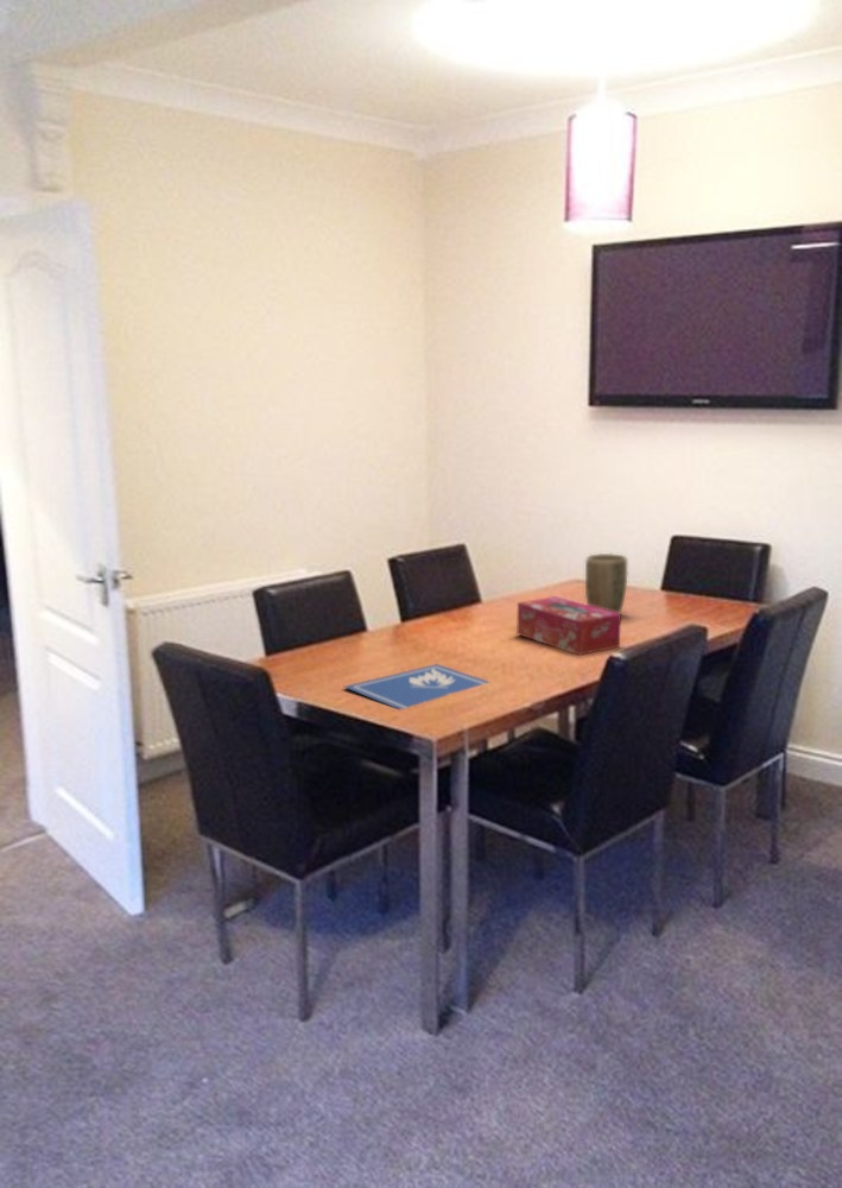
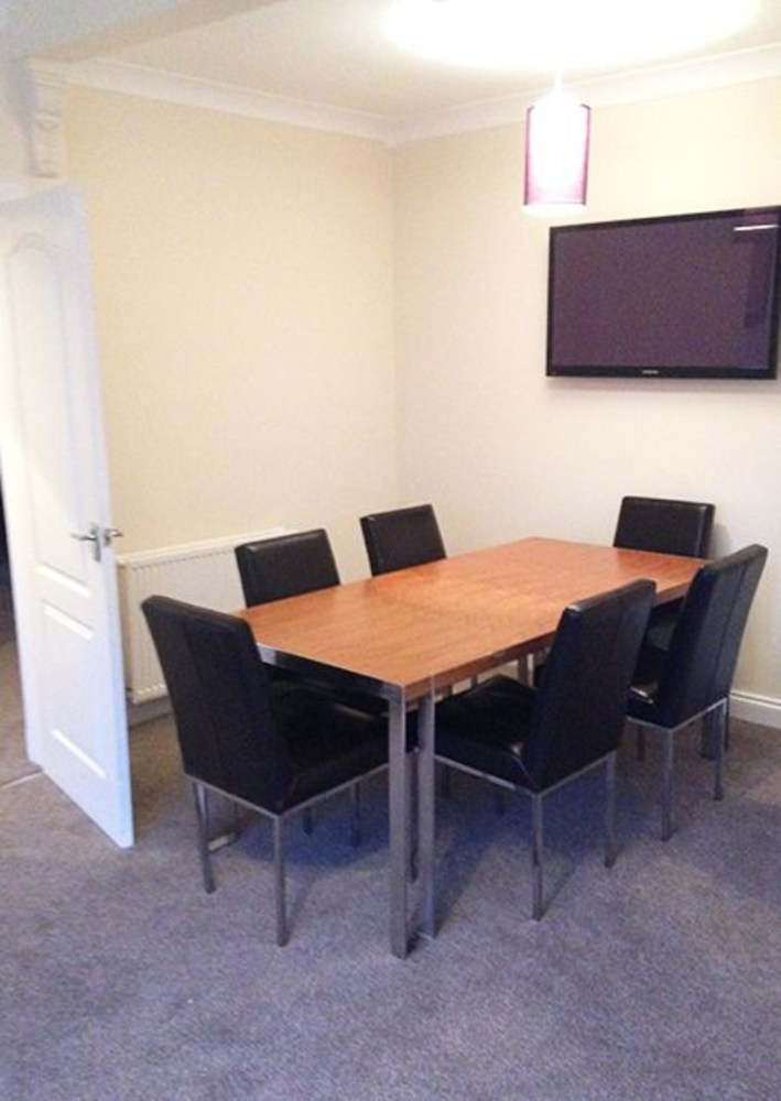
- tissue box (566, 624)
- plant pot (606, 587)
- placemat (429, 688)
